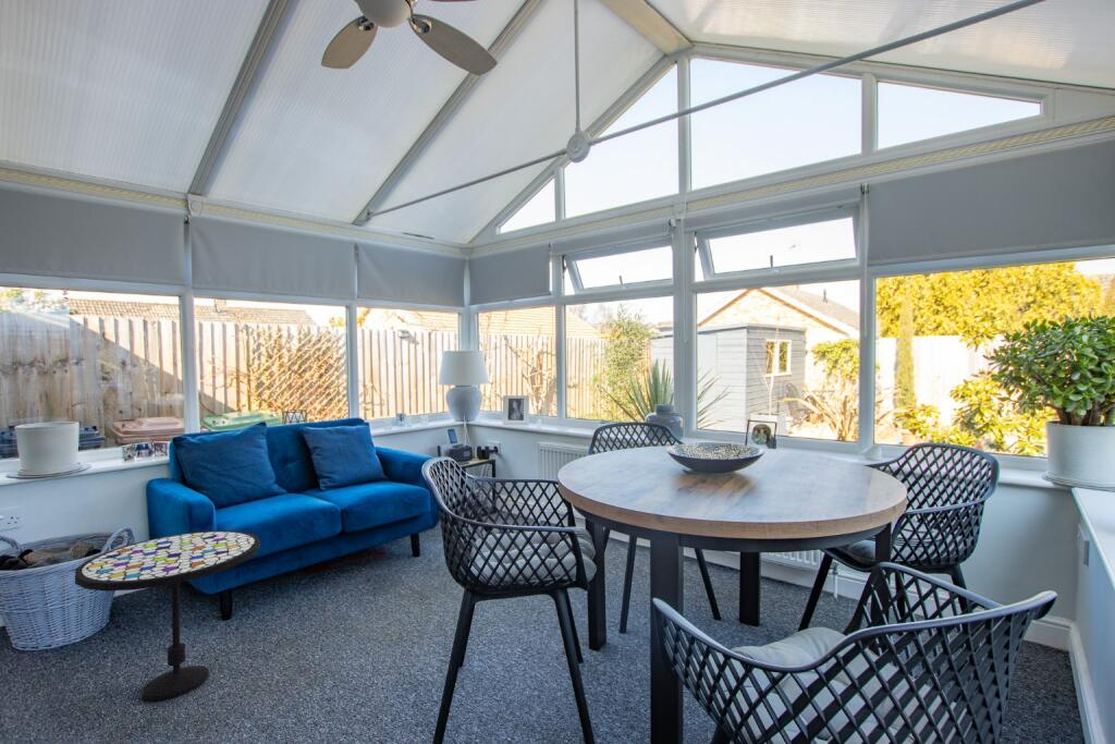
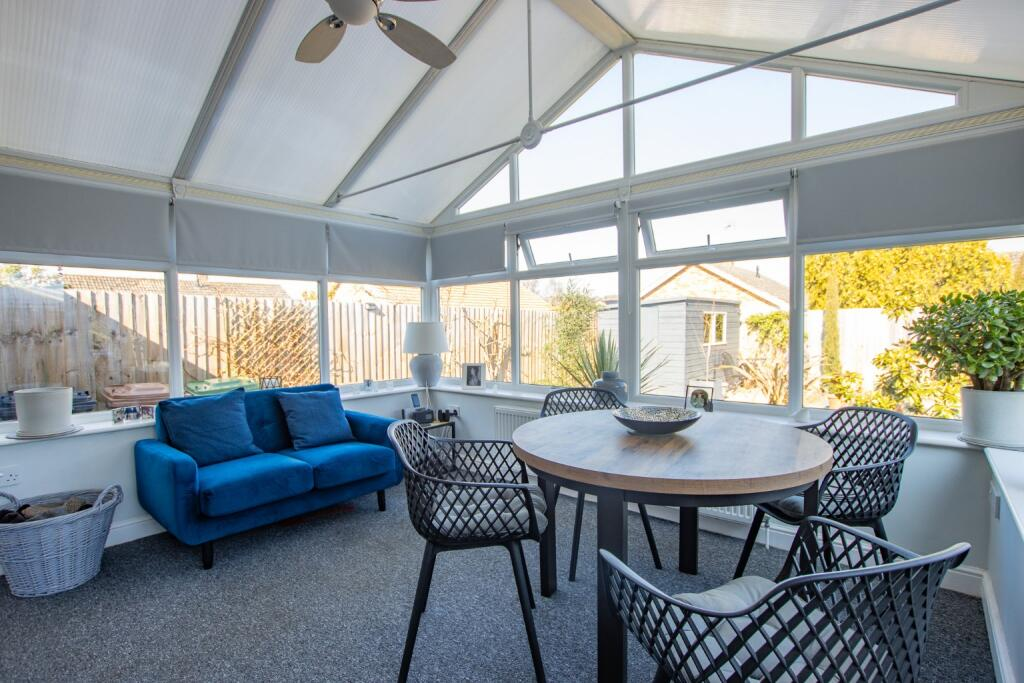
- side table (175, 618)
